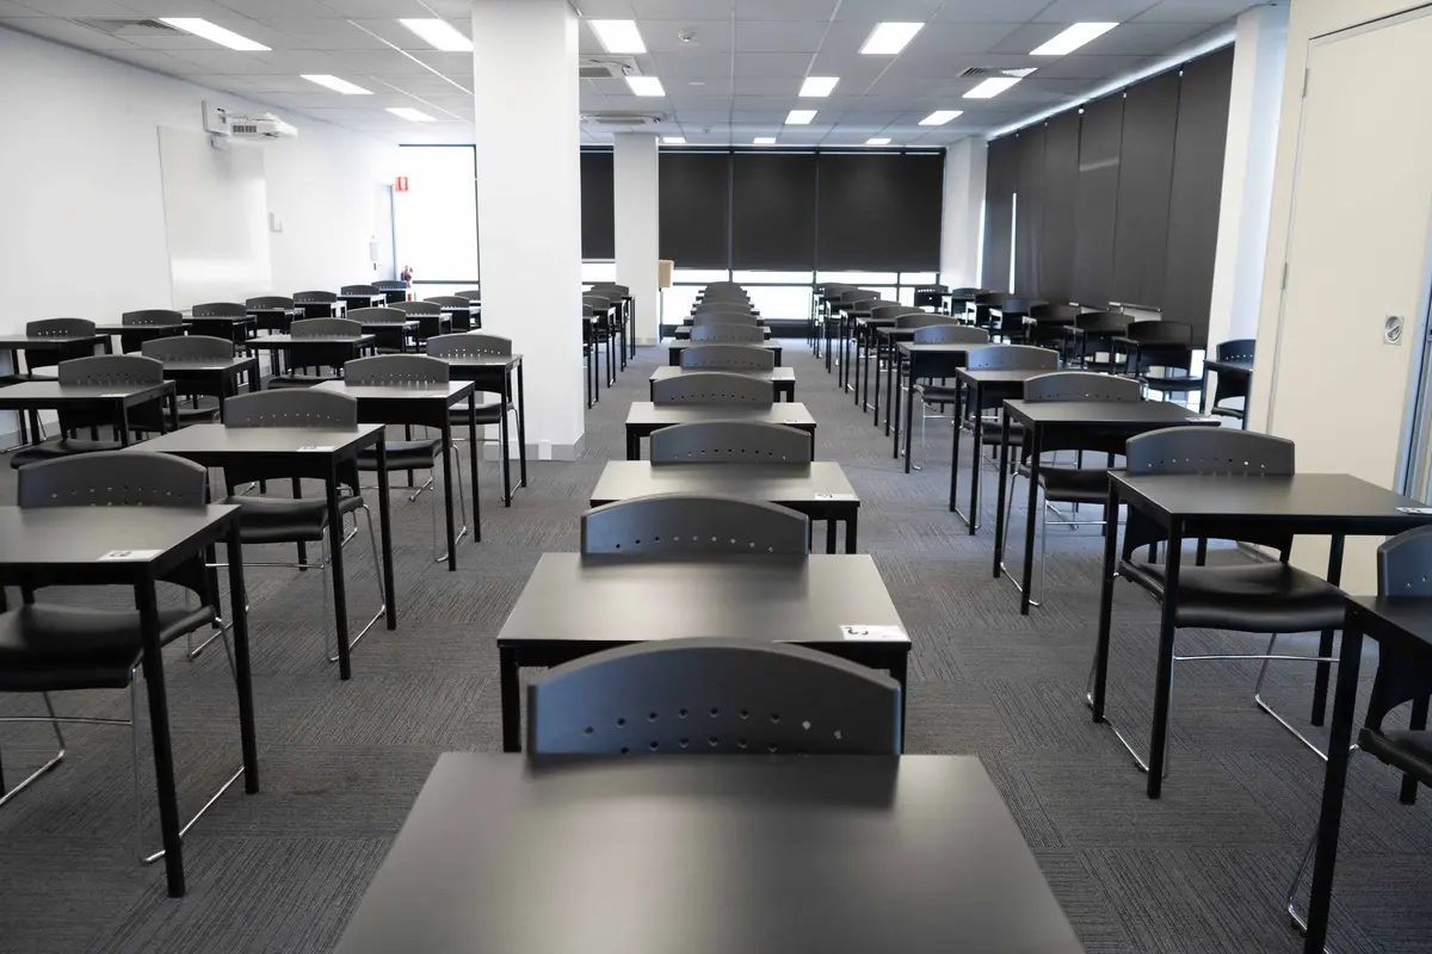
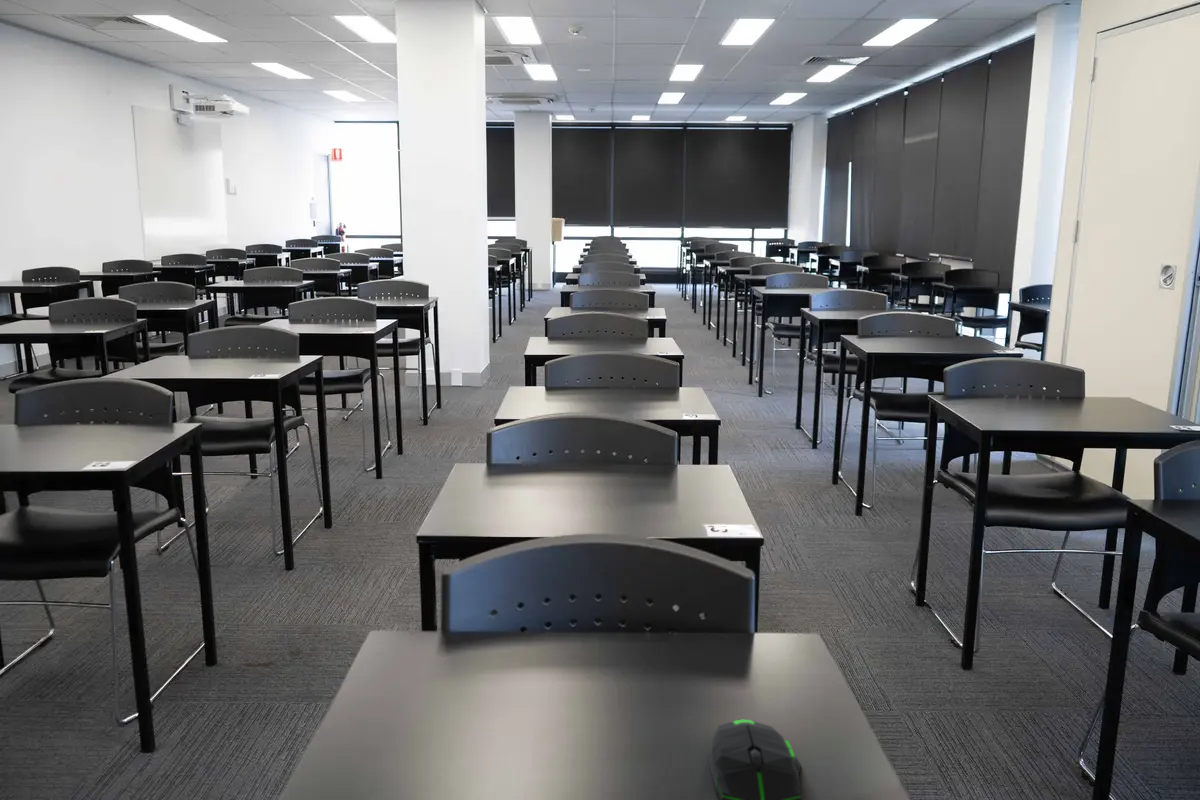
+ computer mouse (757, 753)
